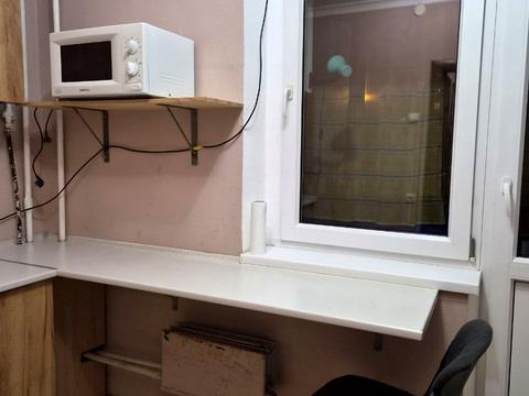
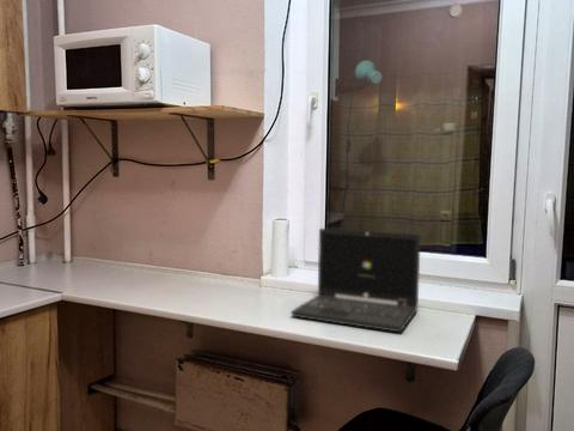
+ laptop (356, 274)
